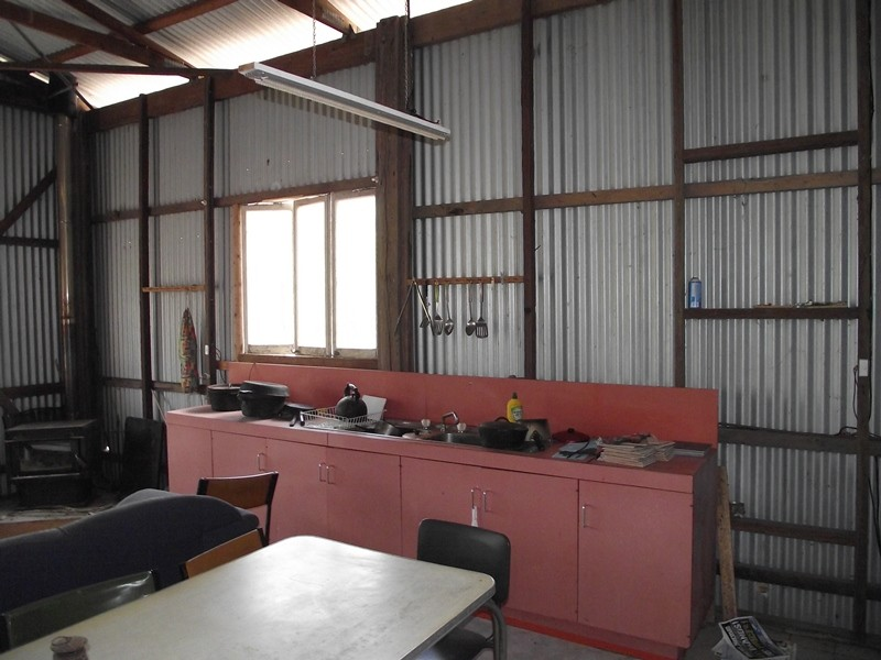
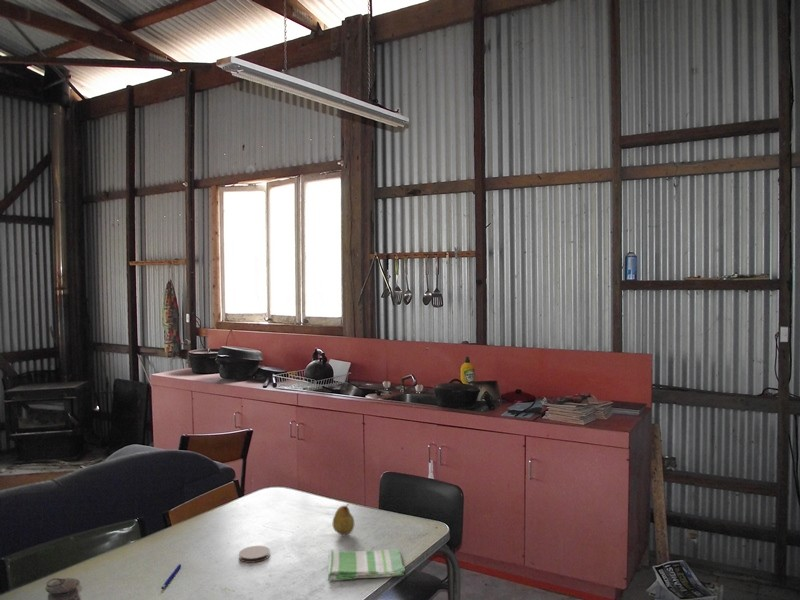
+ coaster (254, 553)
+ fruit (343, 518)
+ dish towel (365, 562)
+ pen (171, 576)
